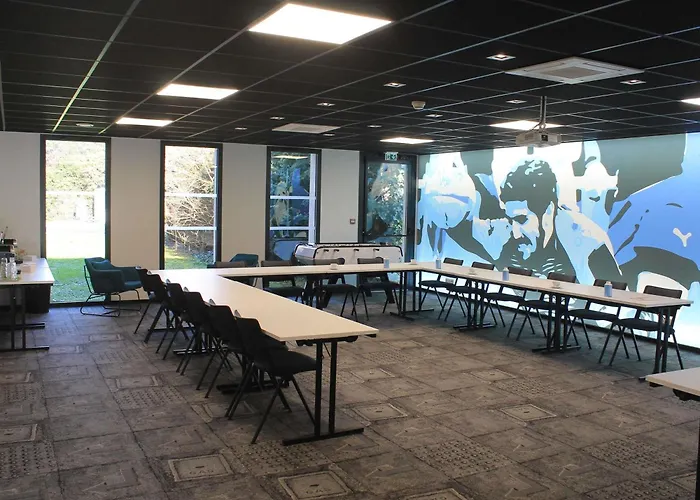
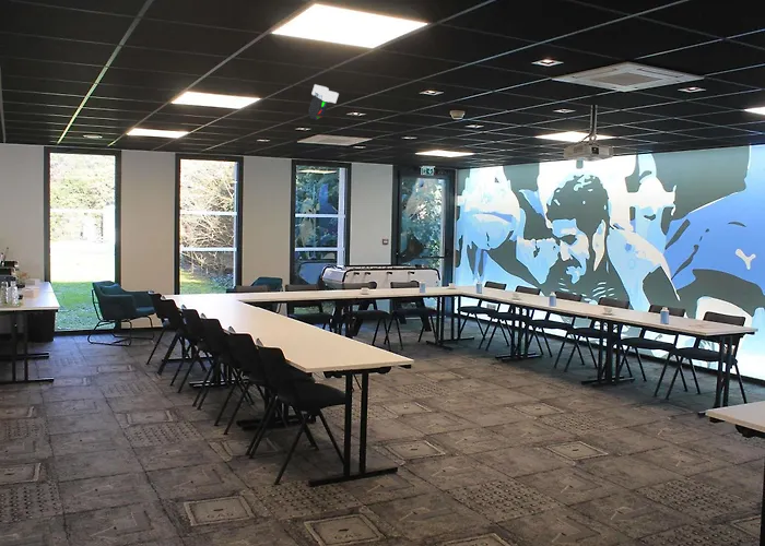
+ security camera (323, 102)
